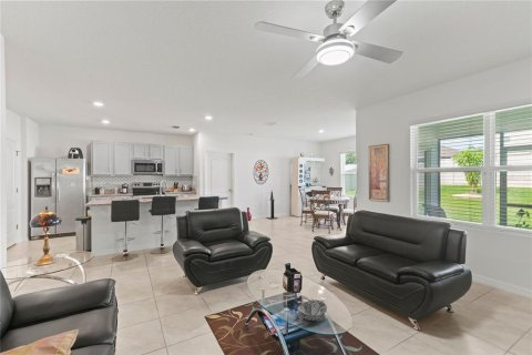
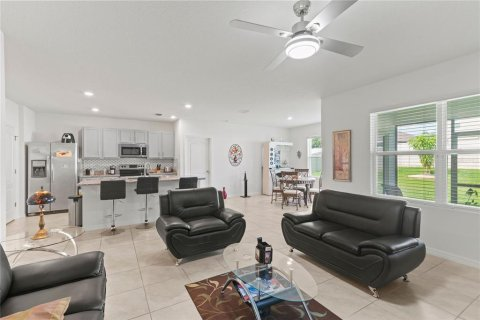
- decorative bowl (311, 312)
